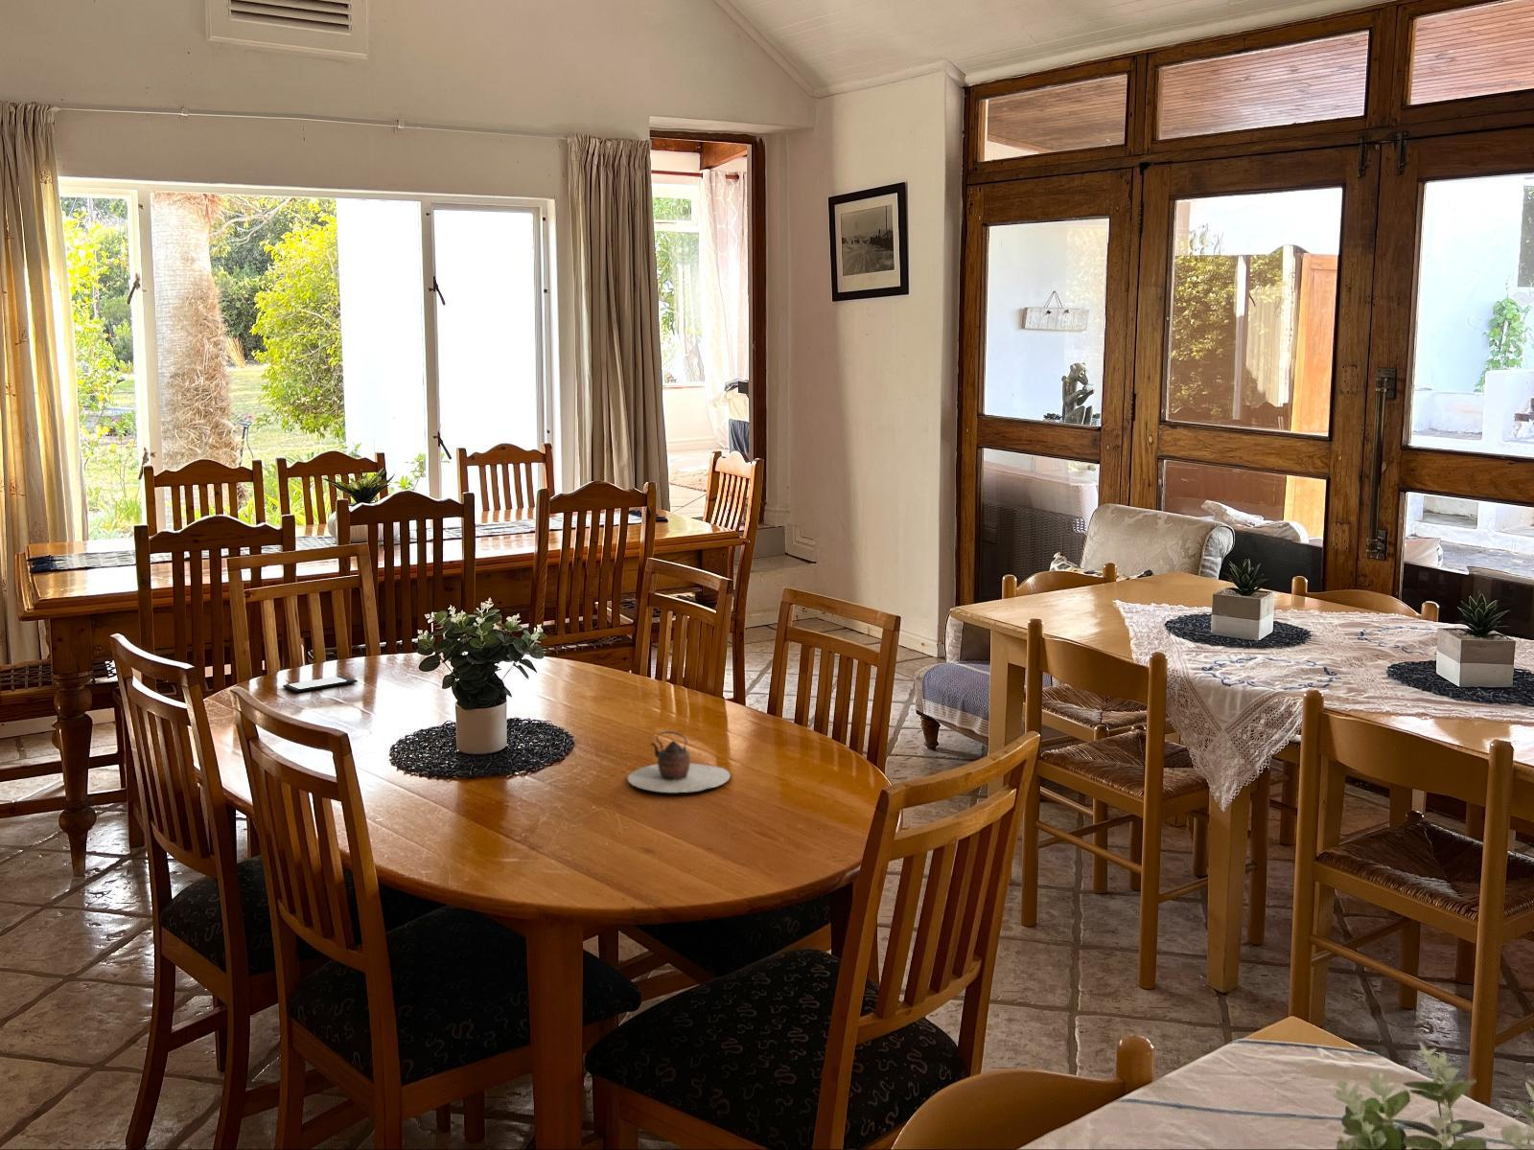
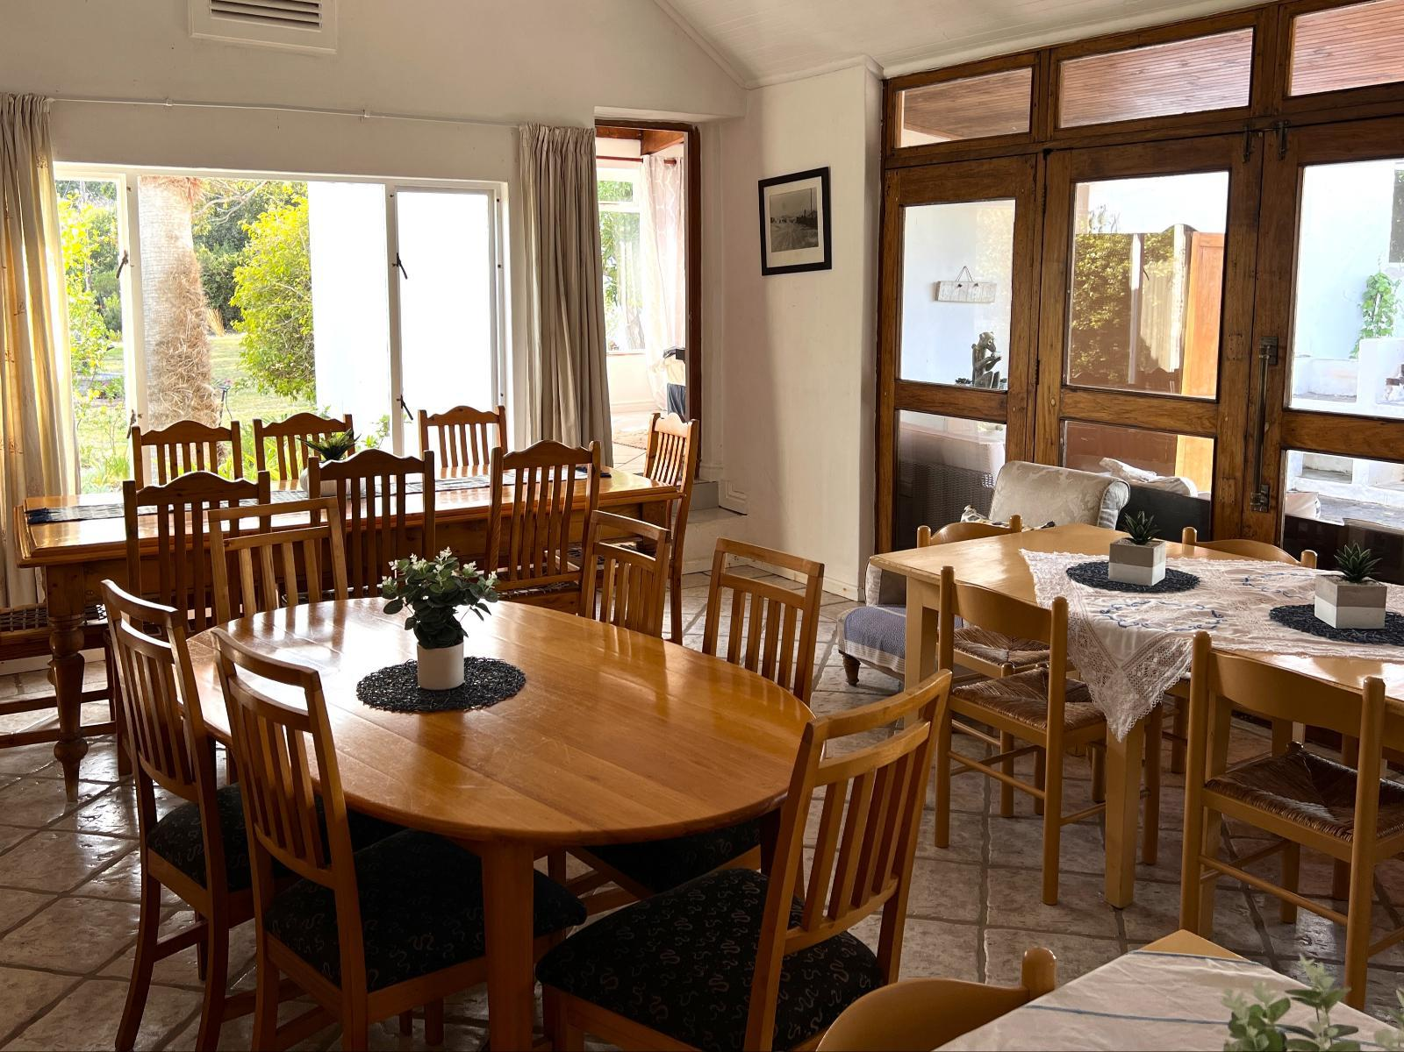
- smartphone (320, 684)
- teapot (679, 754)
